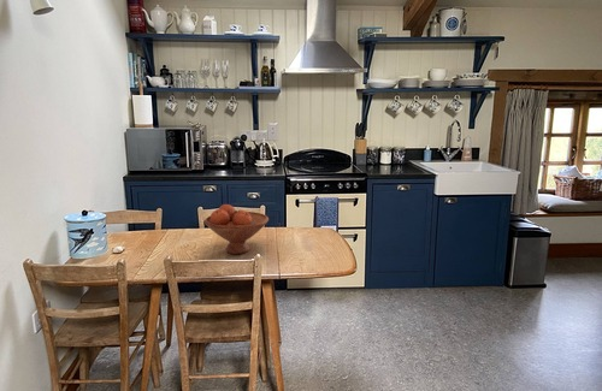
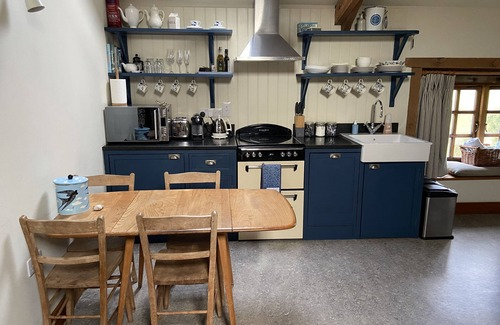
- fruit bowl (236, 227)
